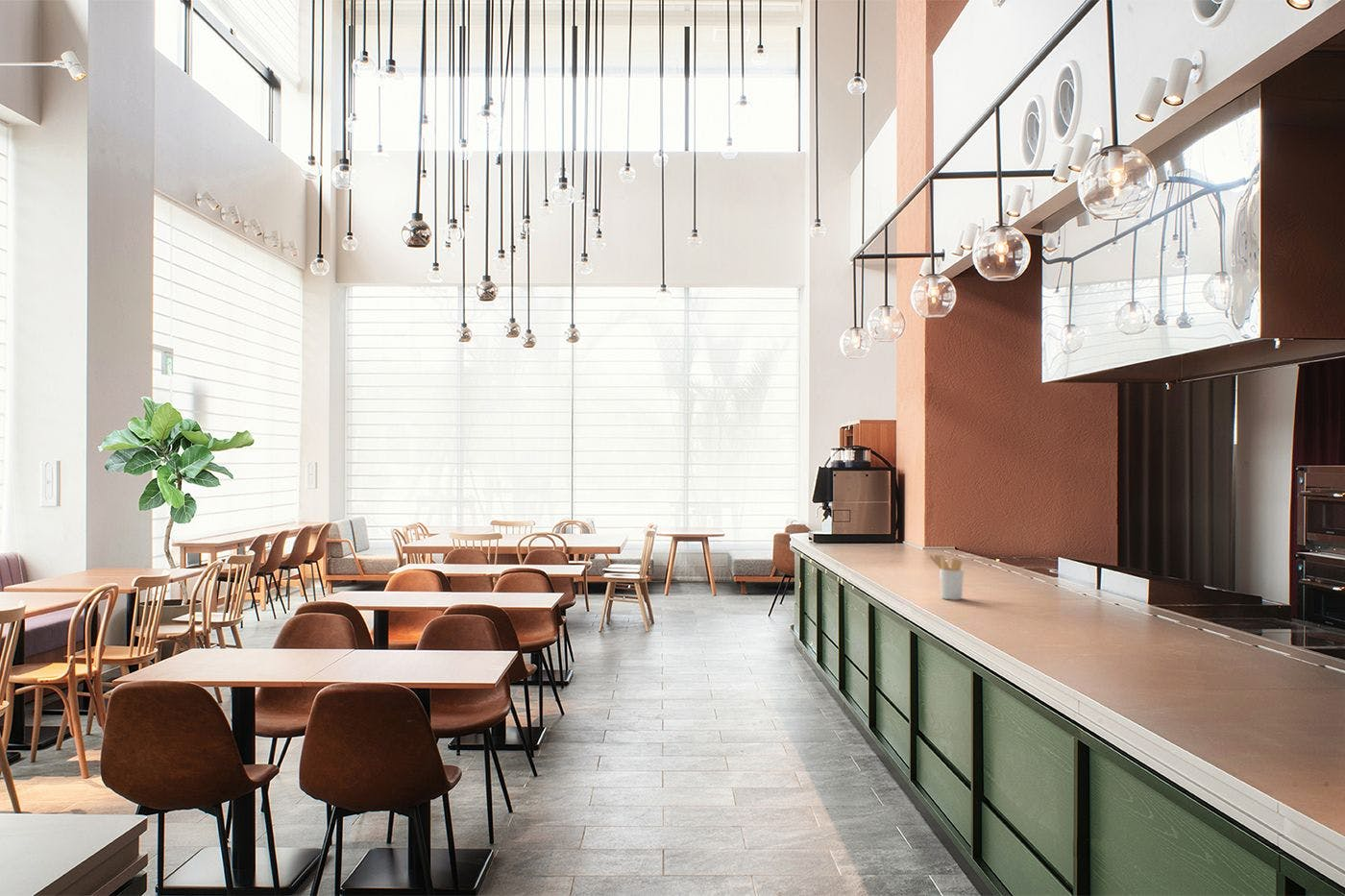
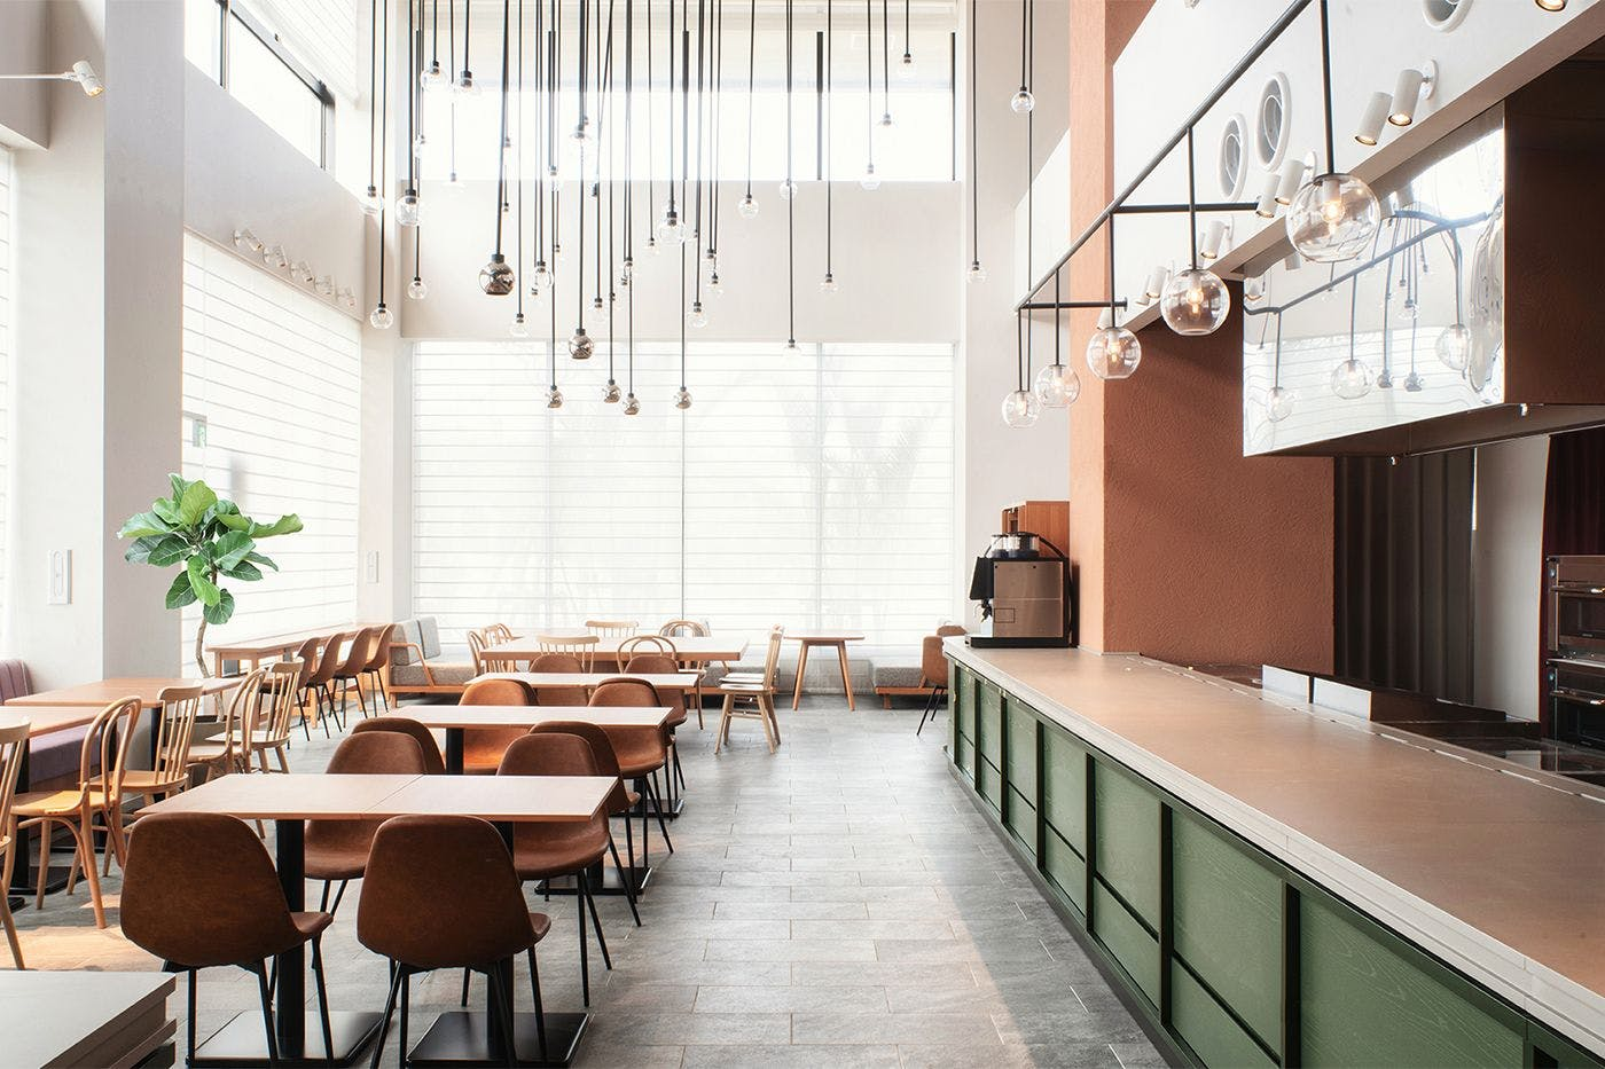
- utensil holder (946, 575)
